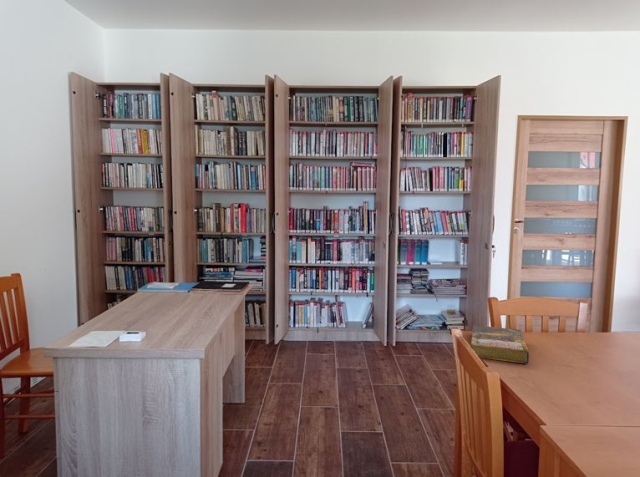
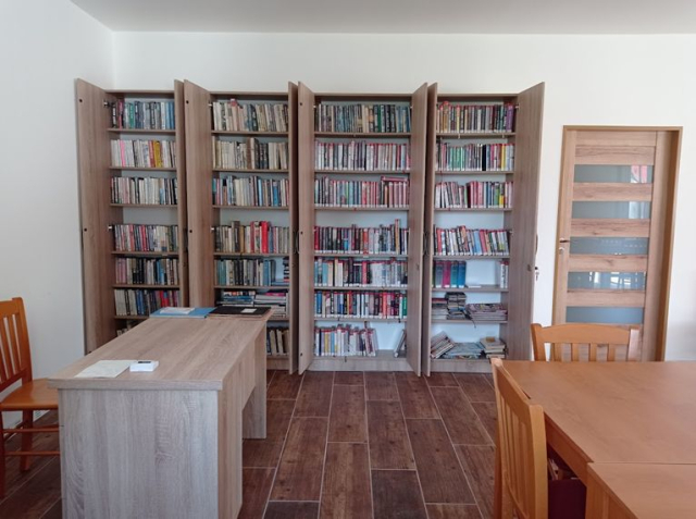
- book (497, 342)
